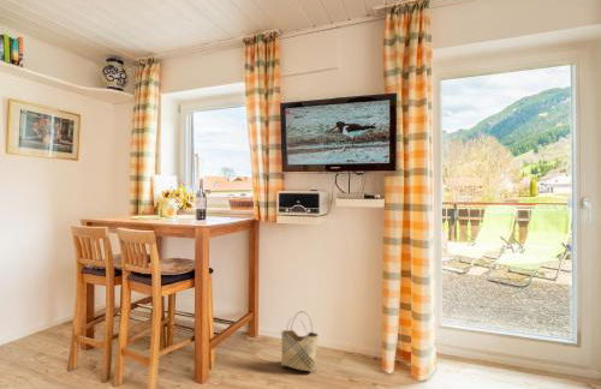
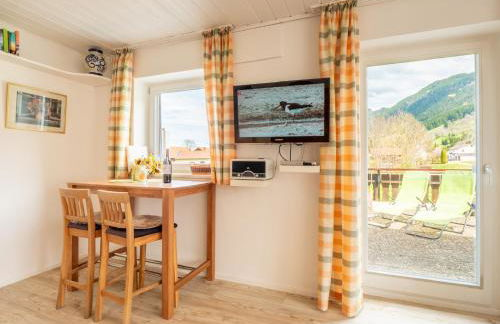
- woven basket (298, 340)
